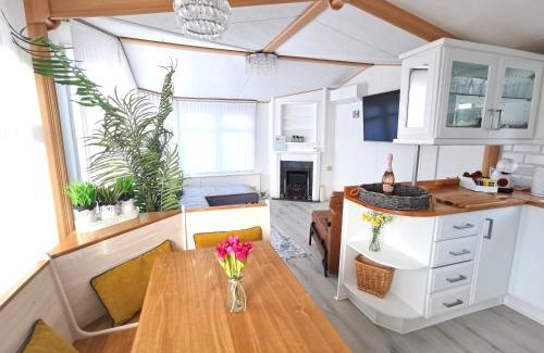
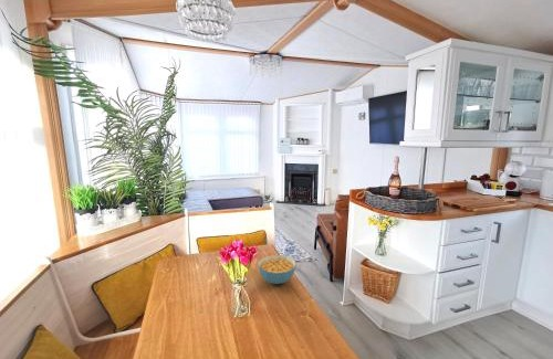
+ cereal bowl (276, 272)
